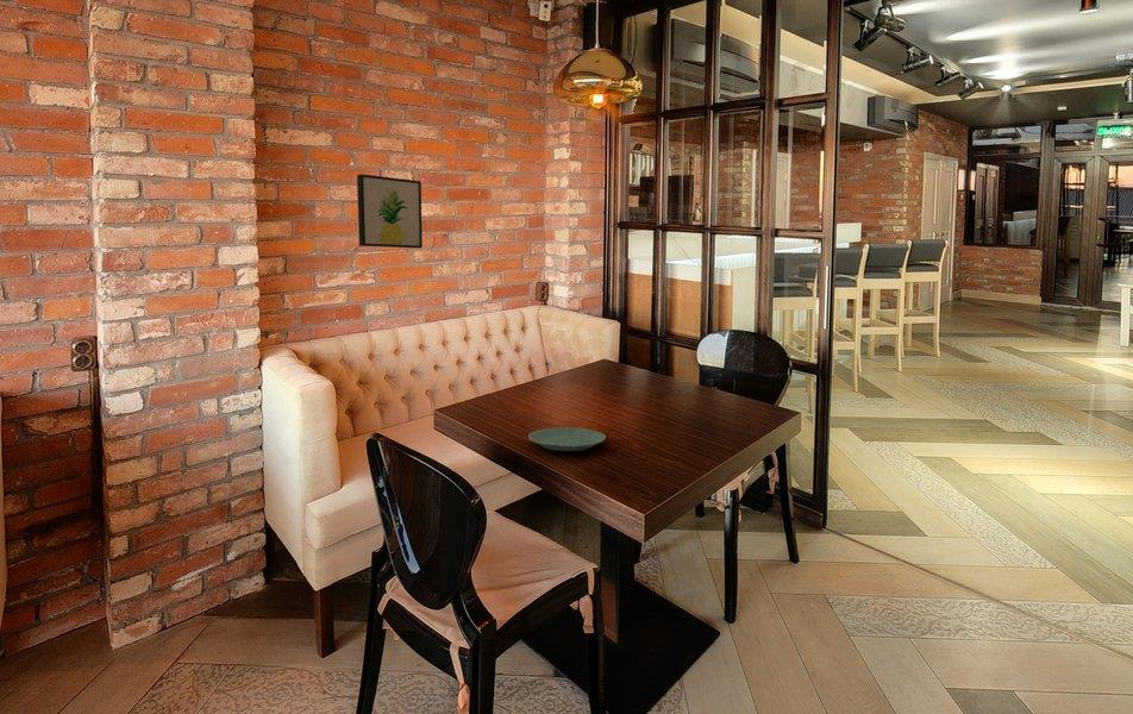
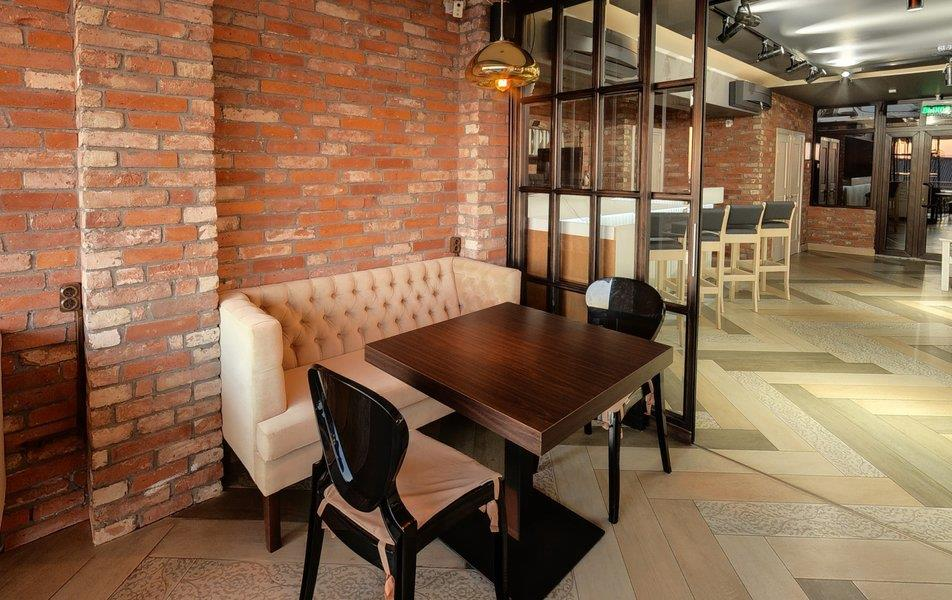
- plate (566, 439)
- wall art (390, 212)
